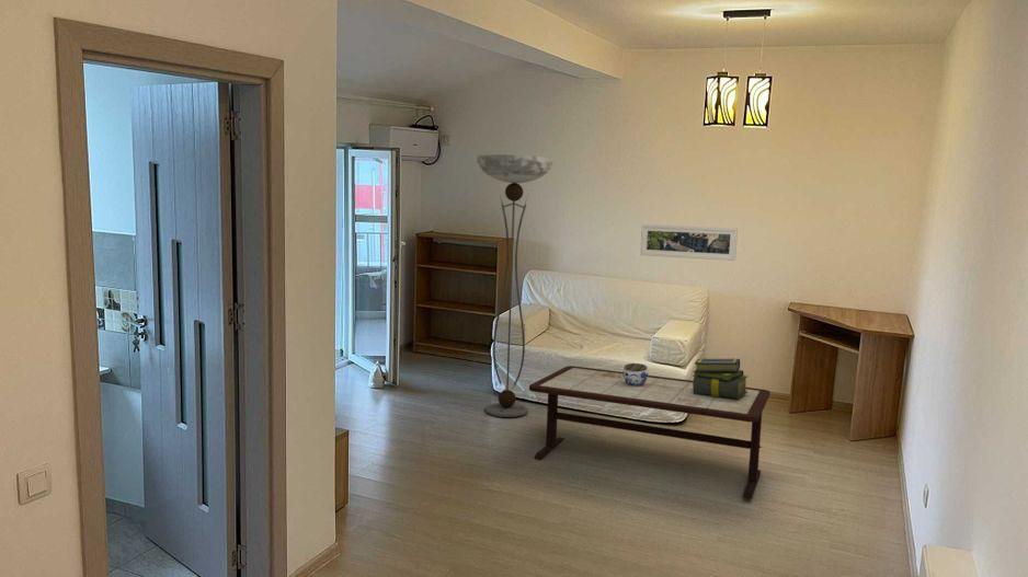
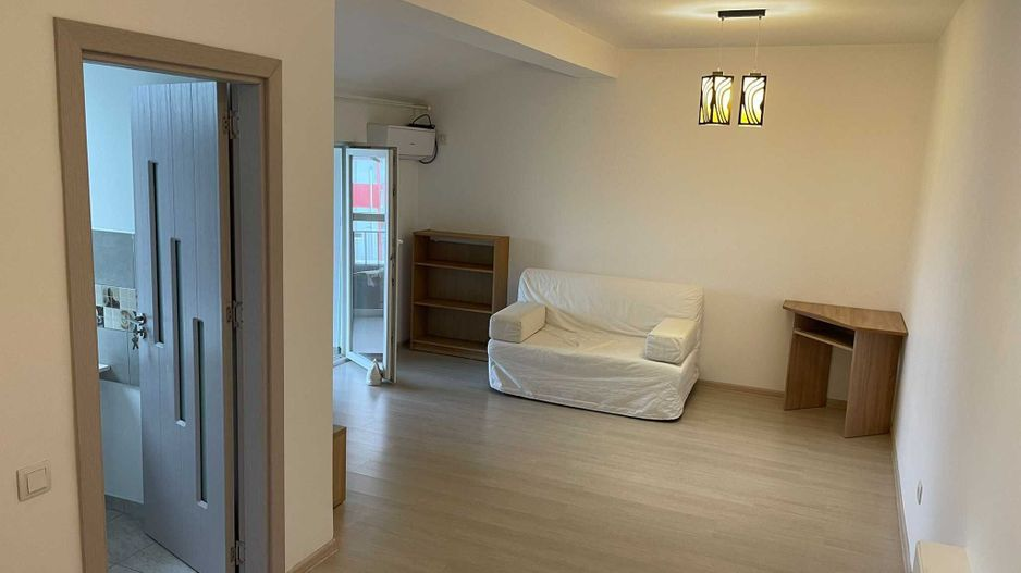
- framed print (687, 242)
- floor lamp (511, 286)
- jar (636, 374)
- stack of books (718, 376)
- coffee table (648, 427)
